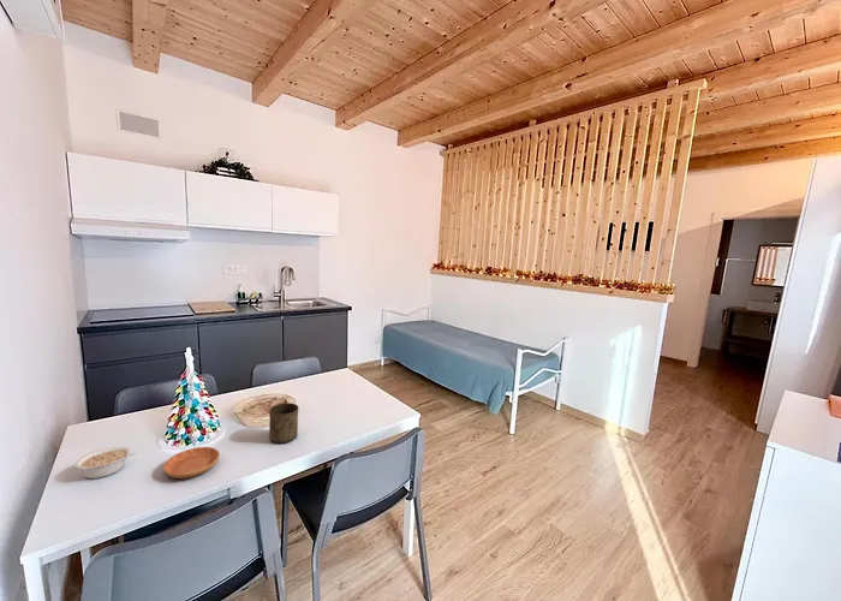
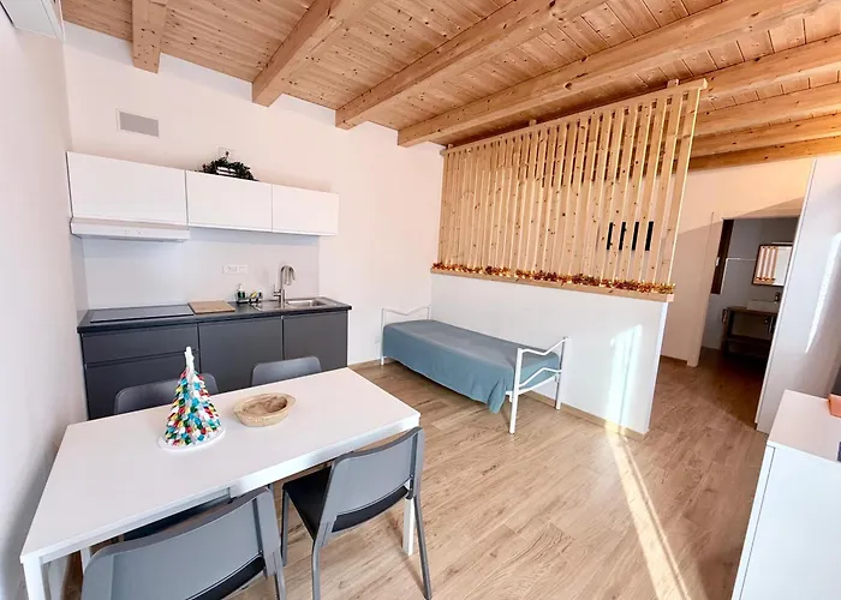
- cup (284, 422)
- saucer (192, 463)
- legume (106, 460)
